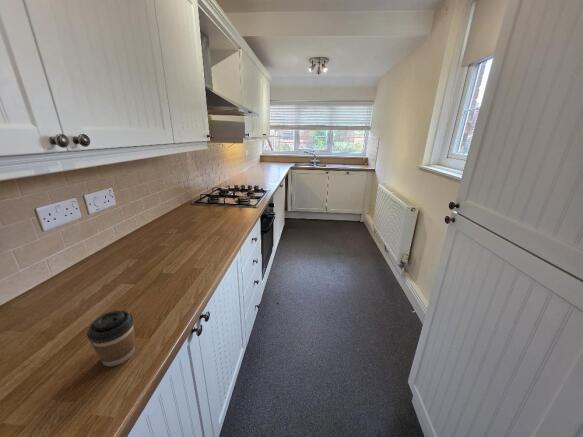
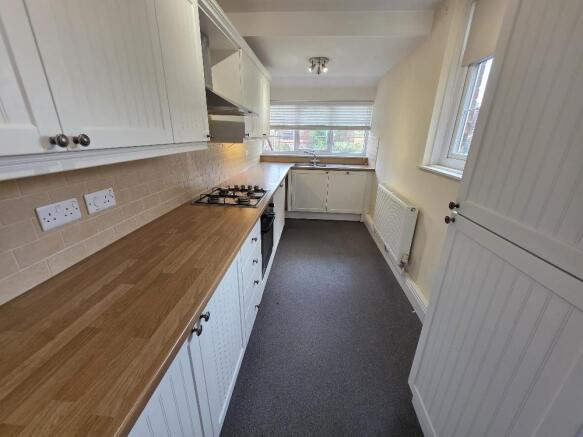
- coffee cup (114, 335)
